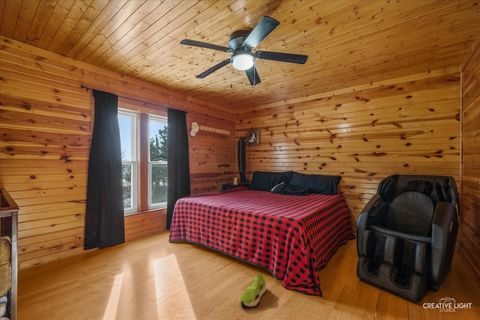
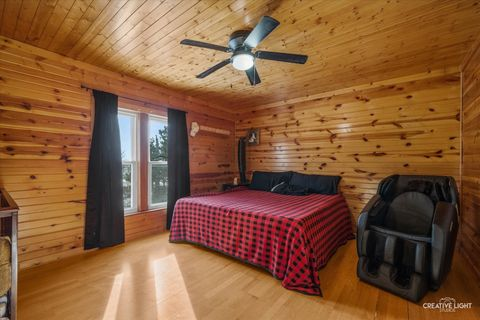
- shoe (253, 287)
